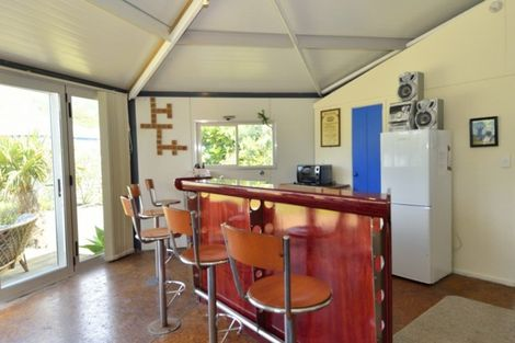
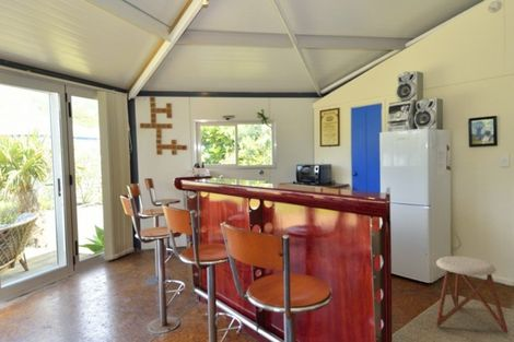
+ stool (458, 290)
